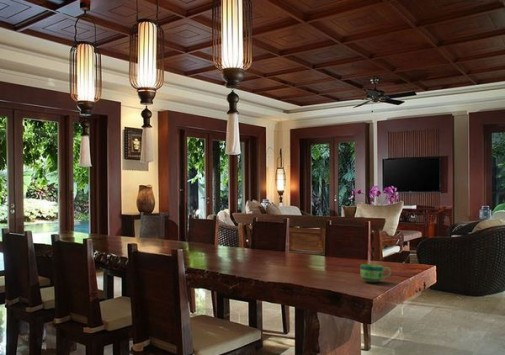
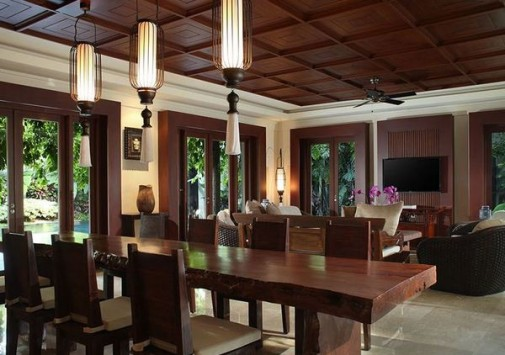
- cup (375, 273)
